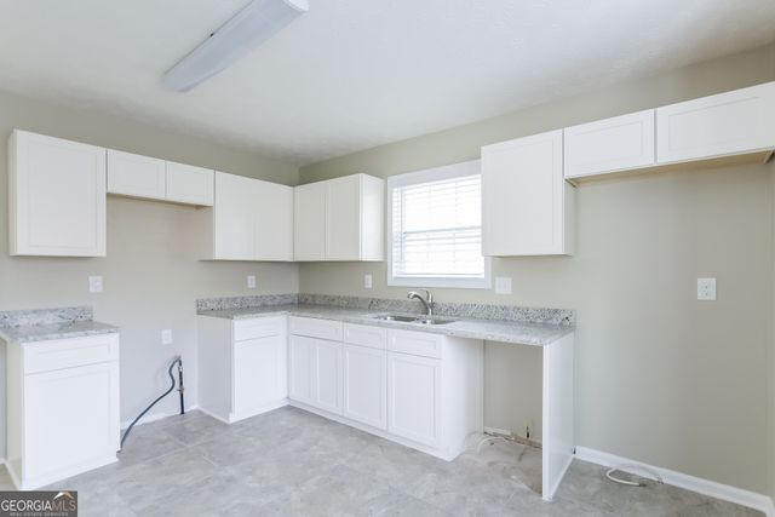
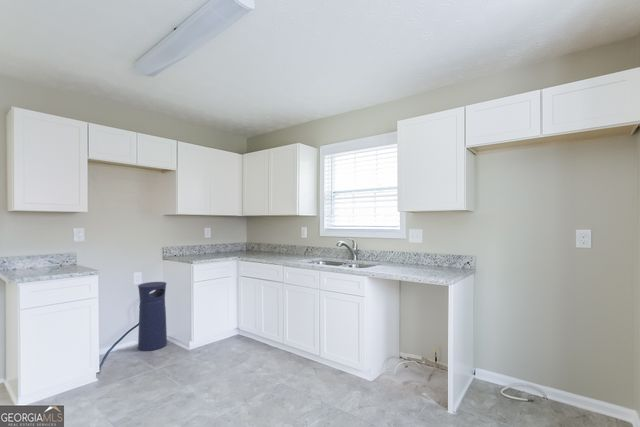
+ trash can (152, 315)
